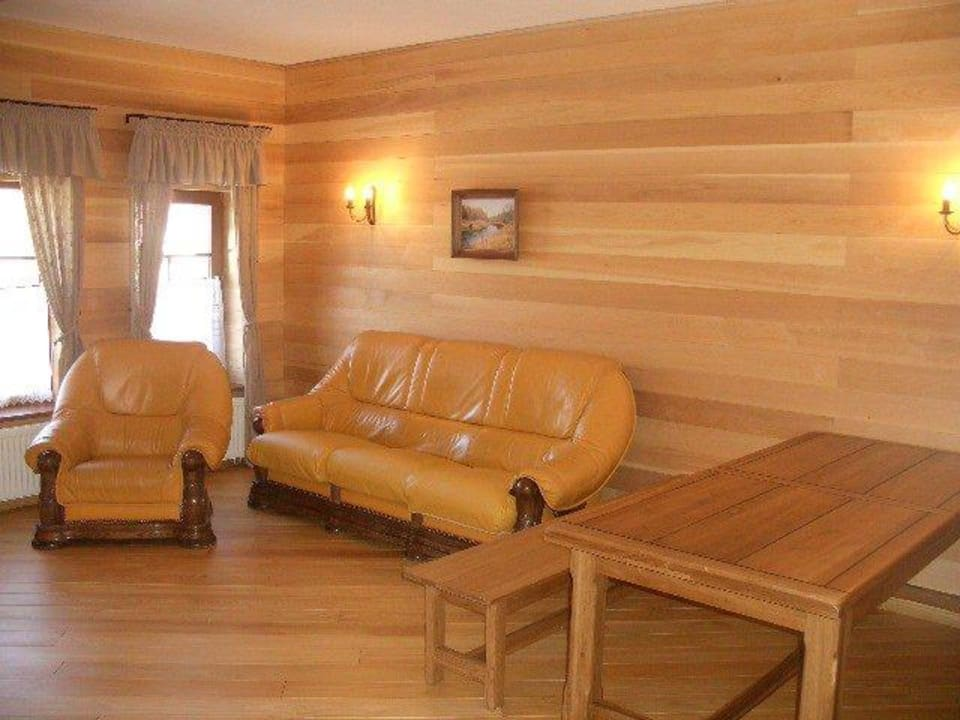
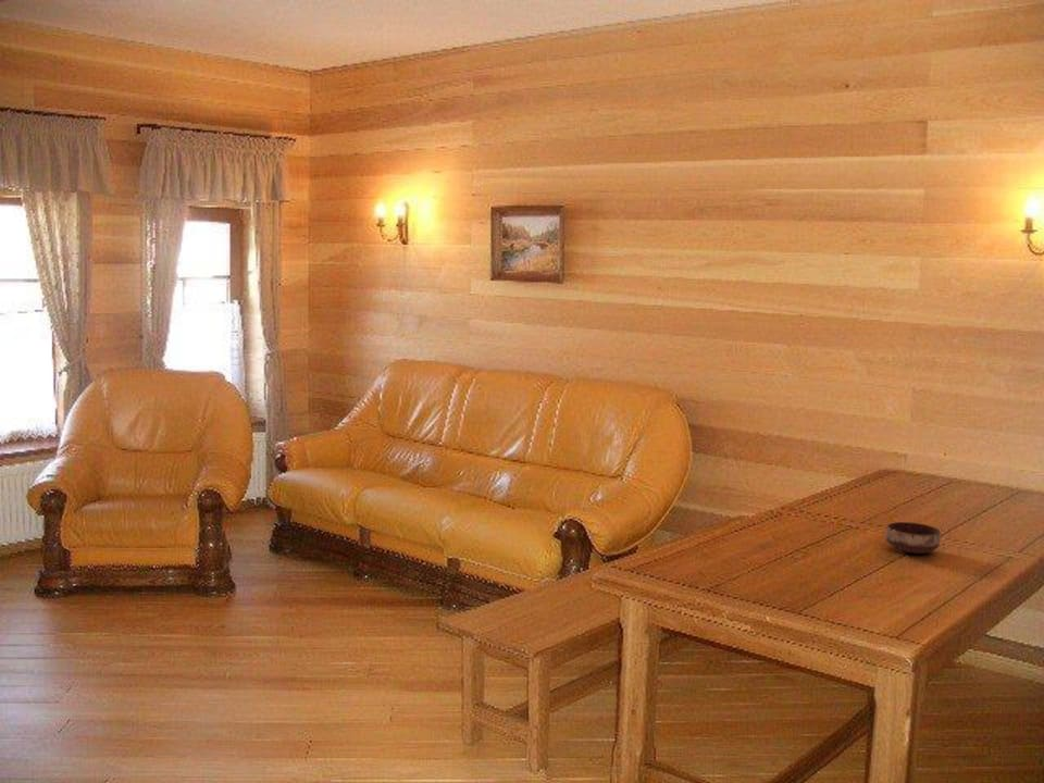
+ bowl (912, 539)
